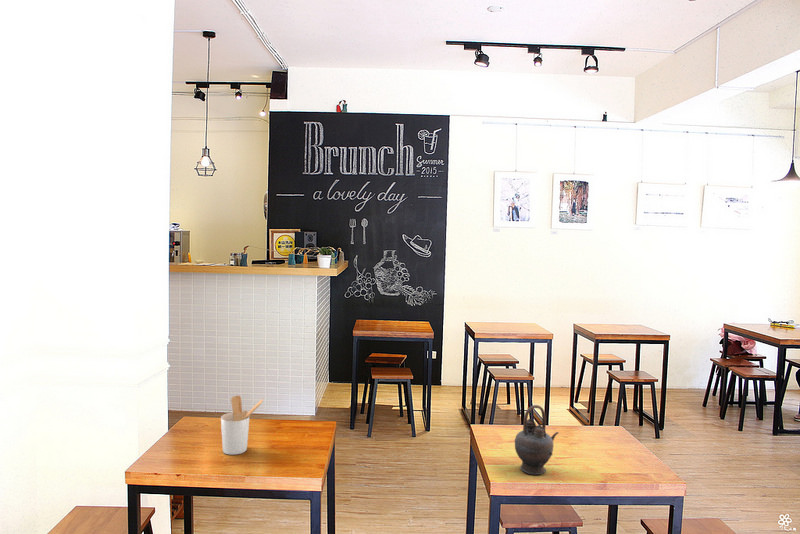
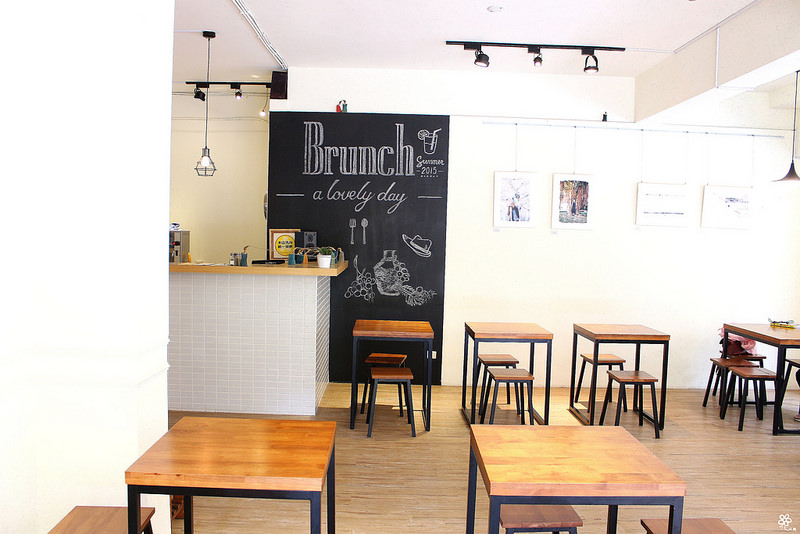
- utensil holder (242, 424)
- teapot (538, 437)
